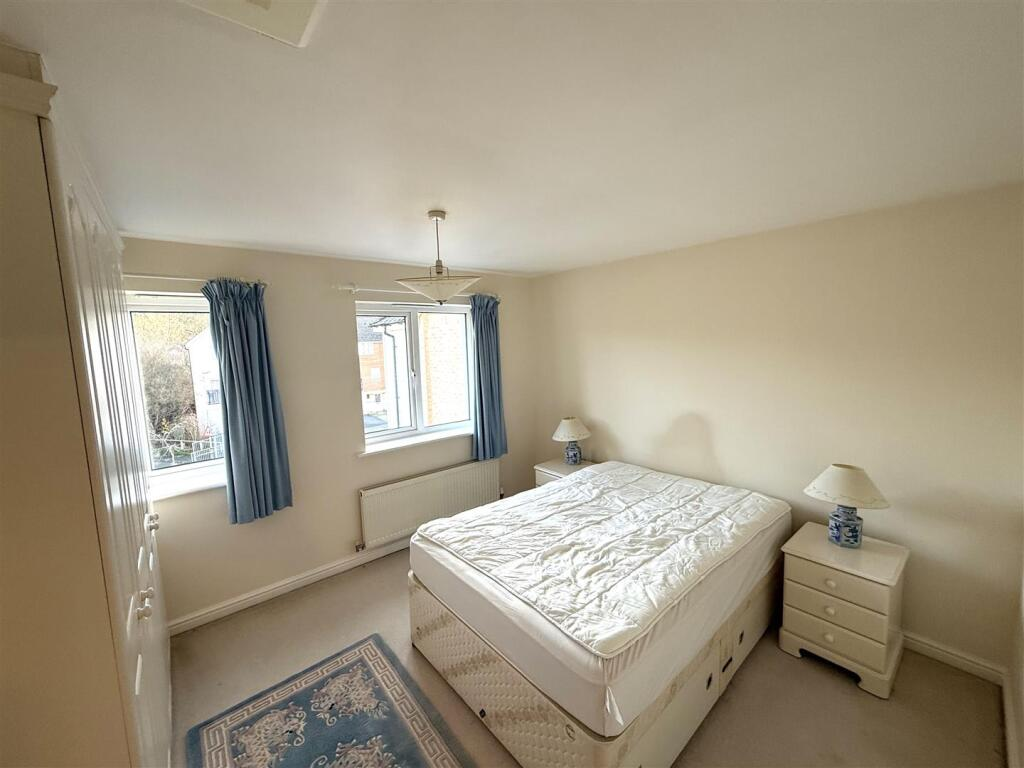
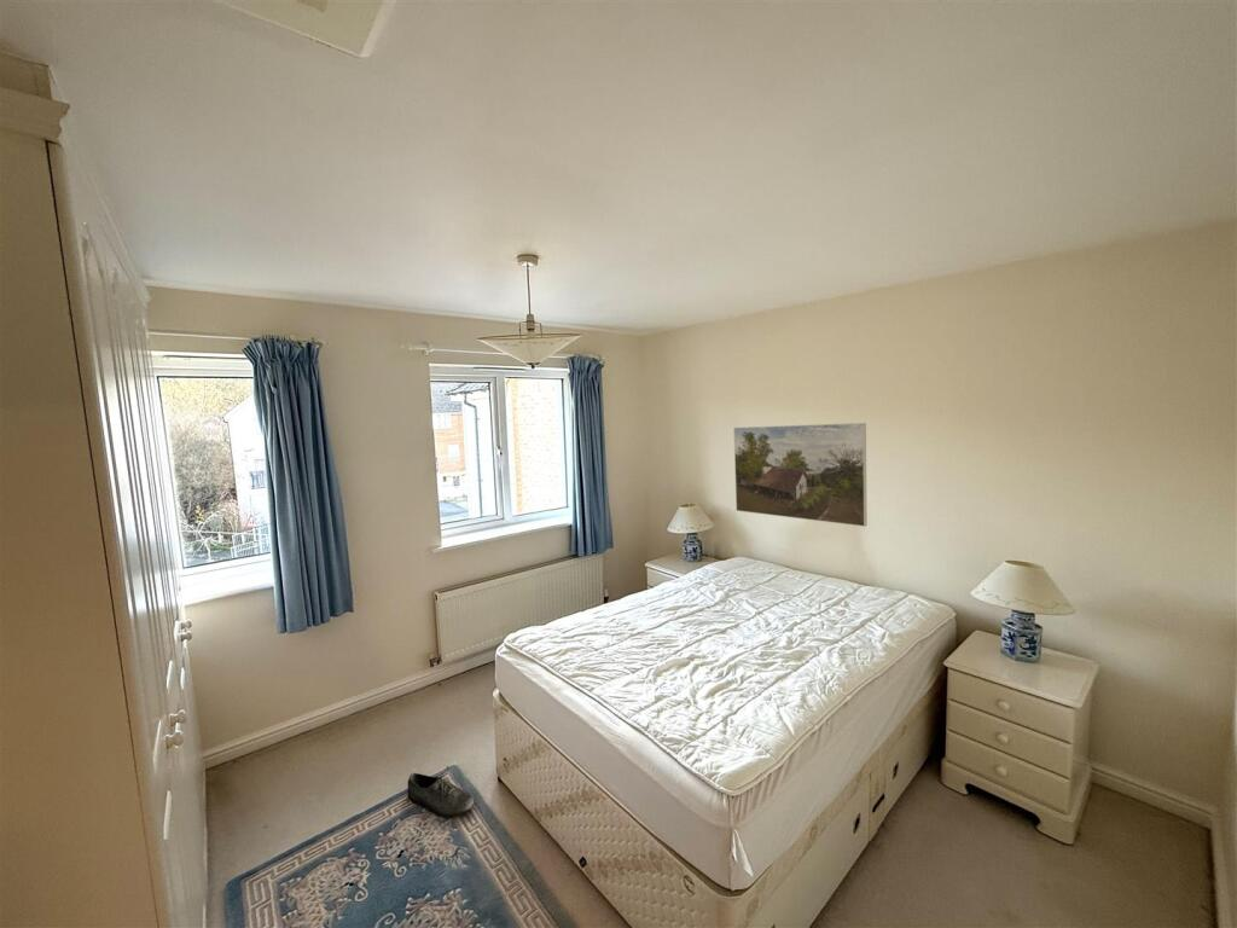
+ shoe (439, 789)
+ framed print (794, 471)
